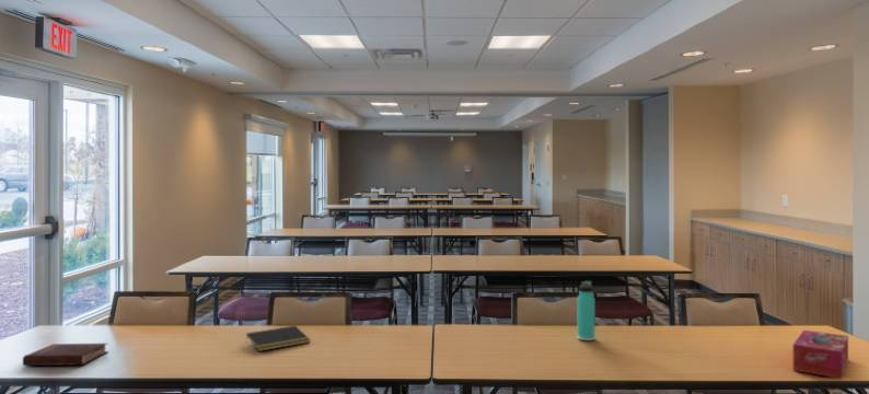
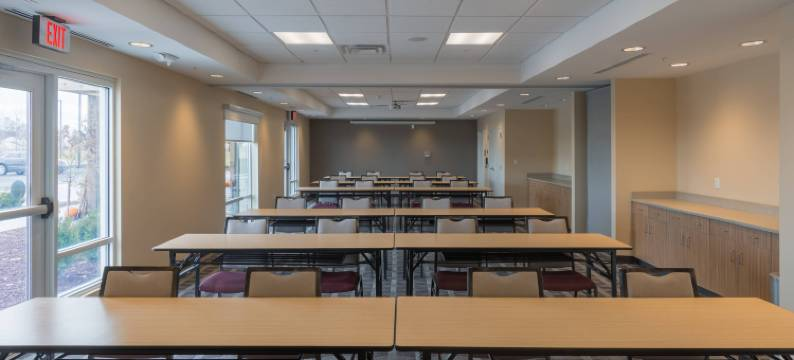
- notepad (278, 337)
- thermos bottle (586, 310)
- tissue box (821, 352)
- hardback book (67, 354)
